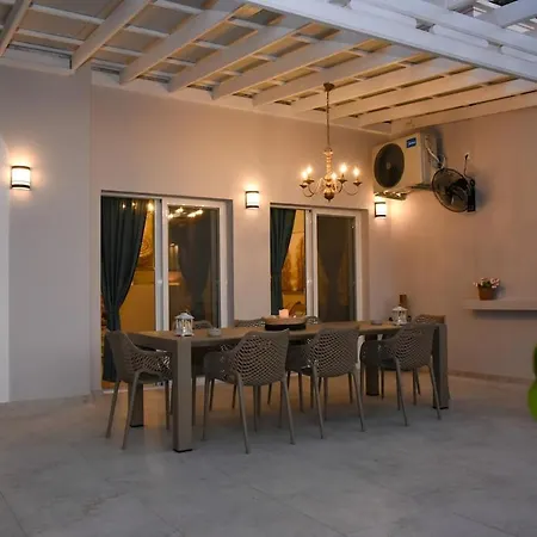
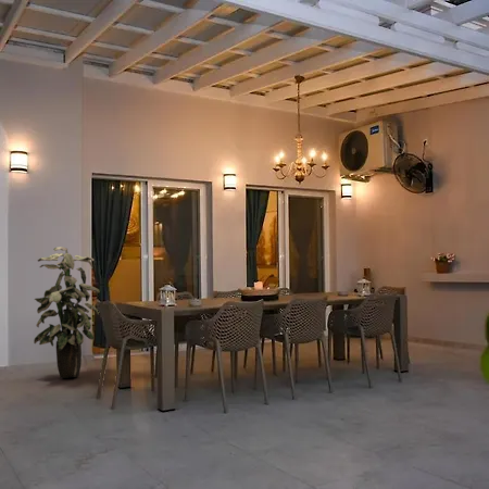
+ indoor plant (64, 312)
